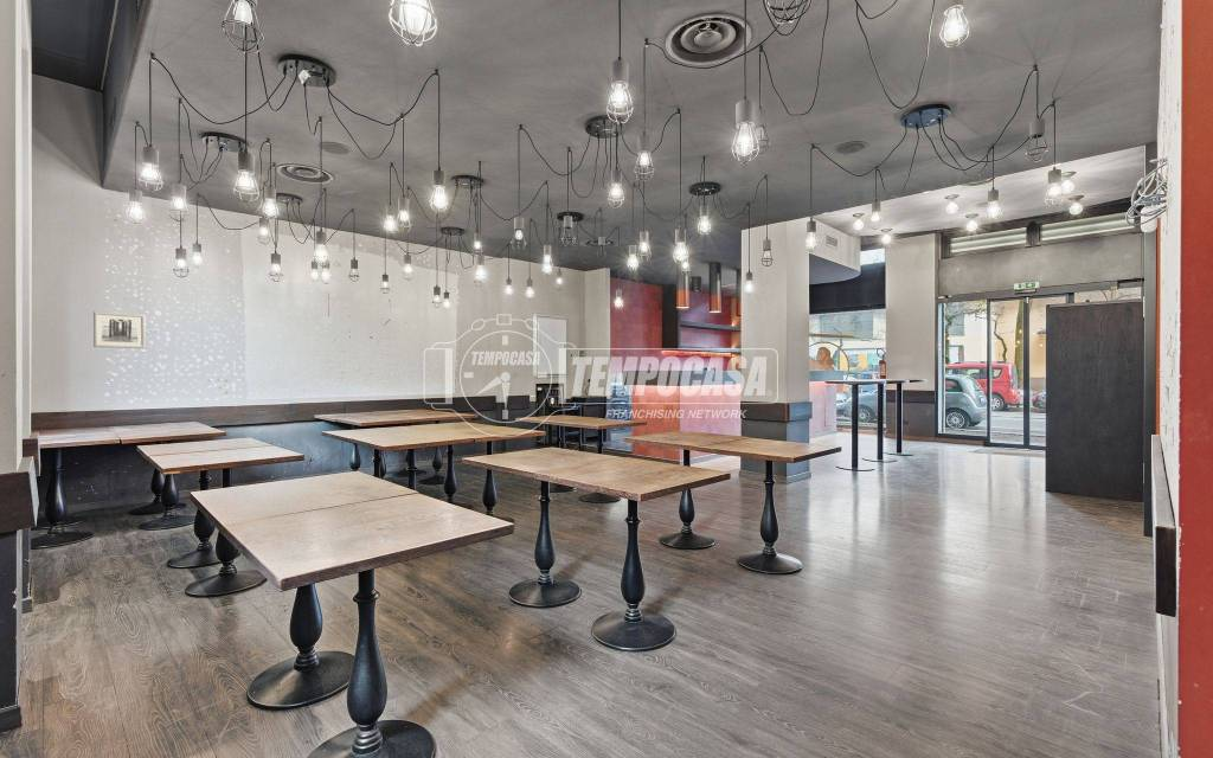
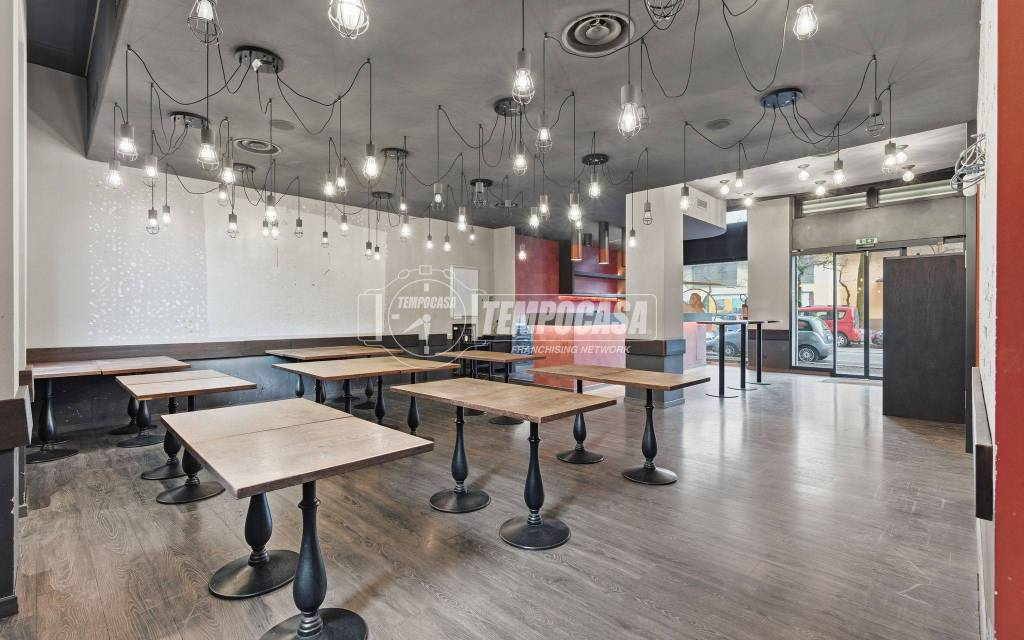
- wall art (120, 330)
